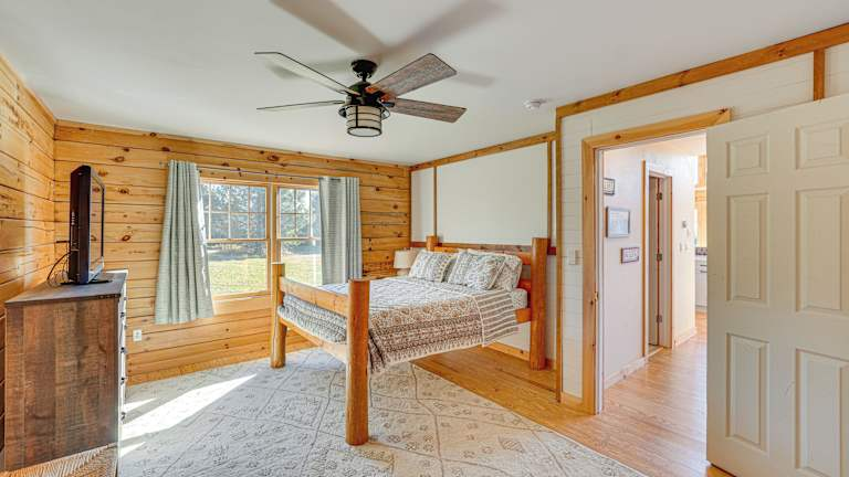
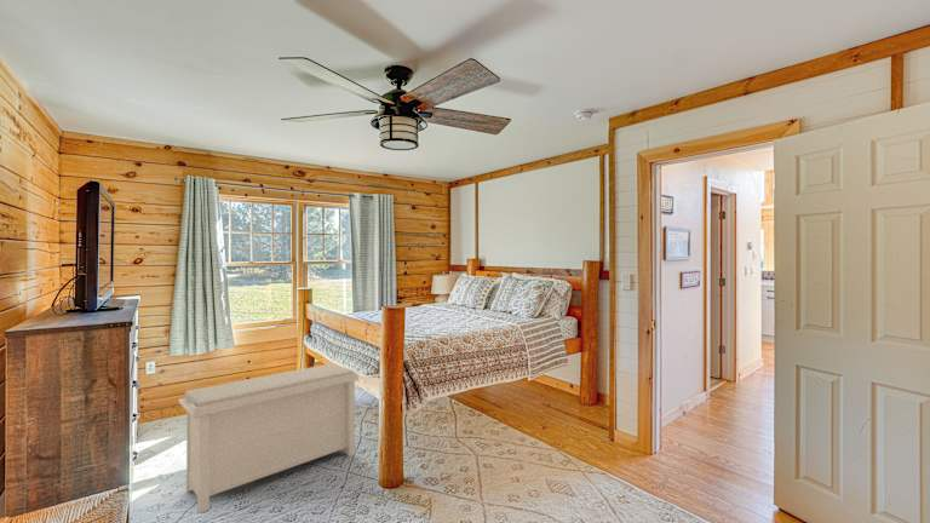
+ bench (276, 425)
